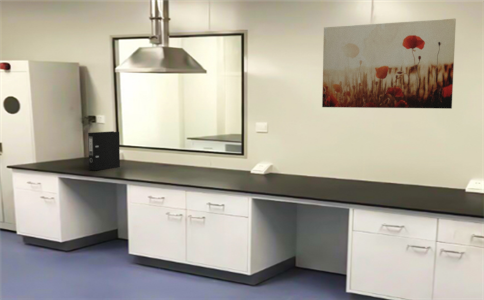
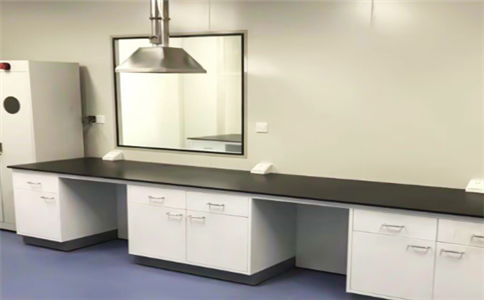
- wall art (384, 65)
- binder (104, 150)
